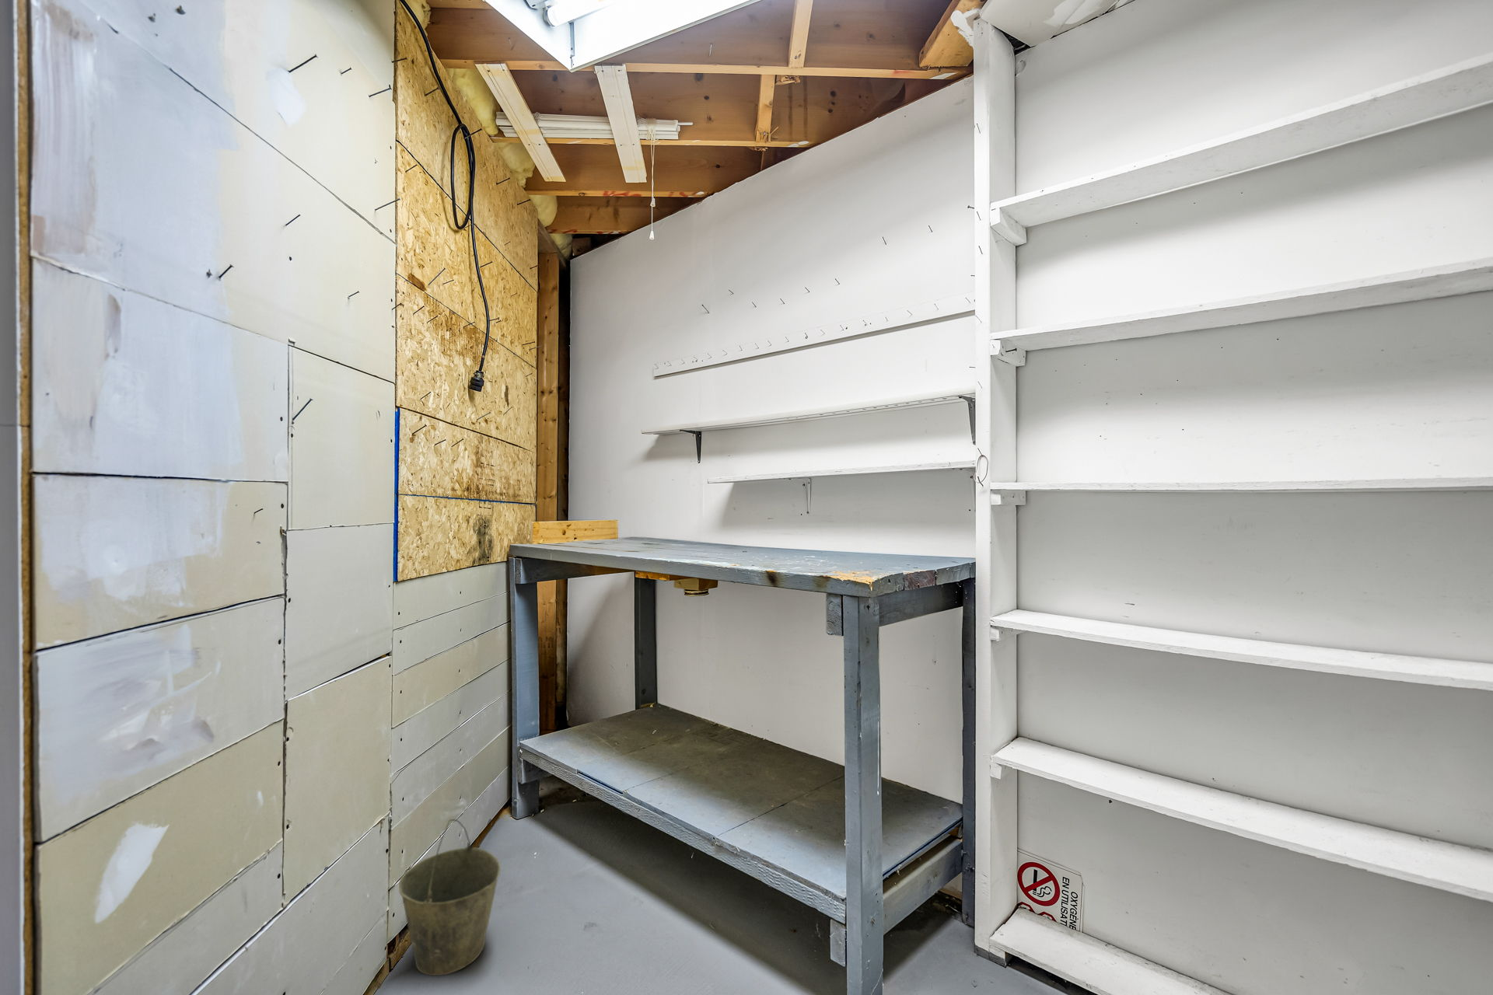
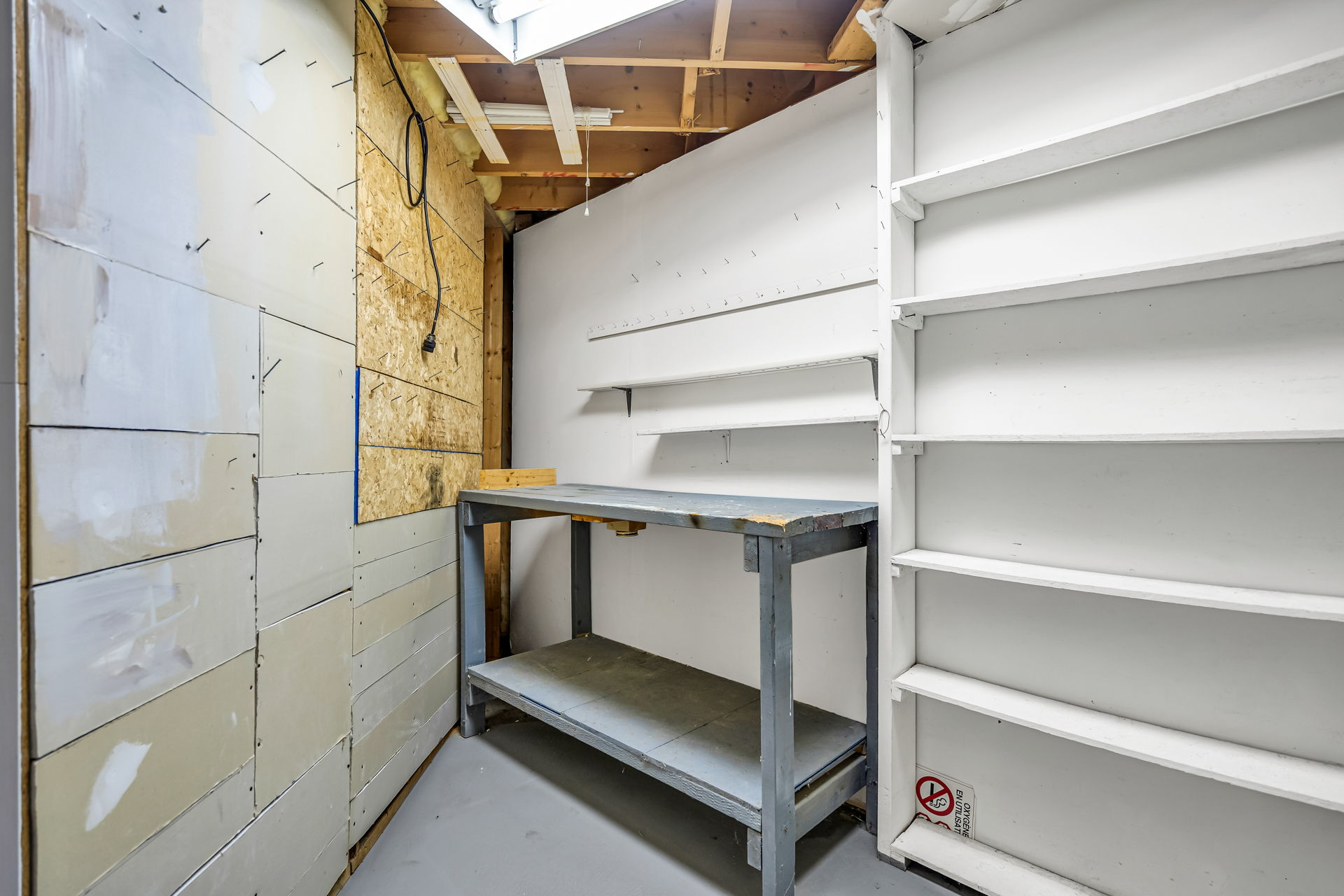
- bucket (450, 886)
